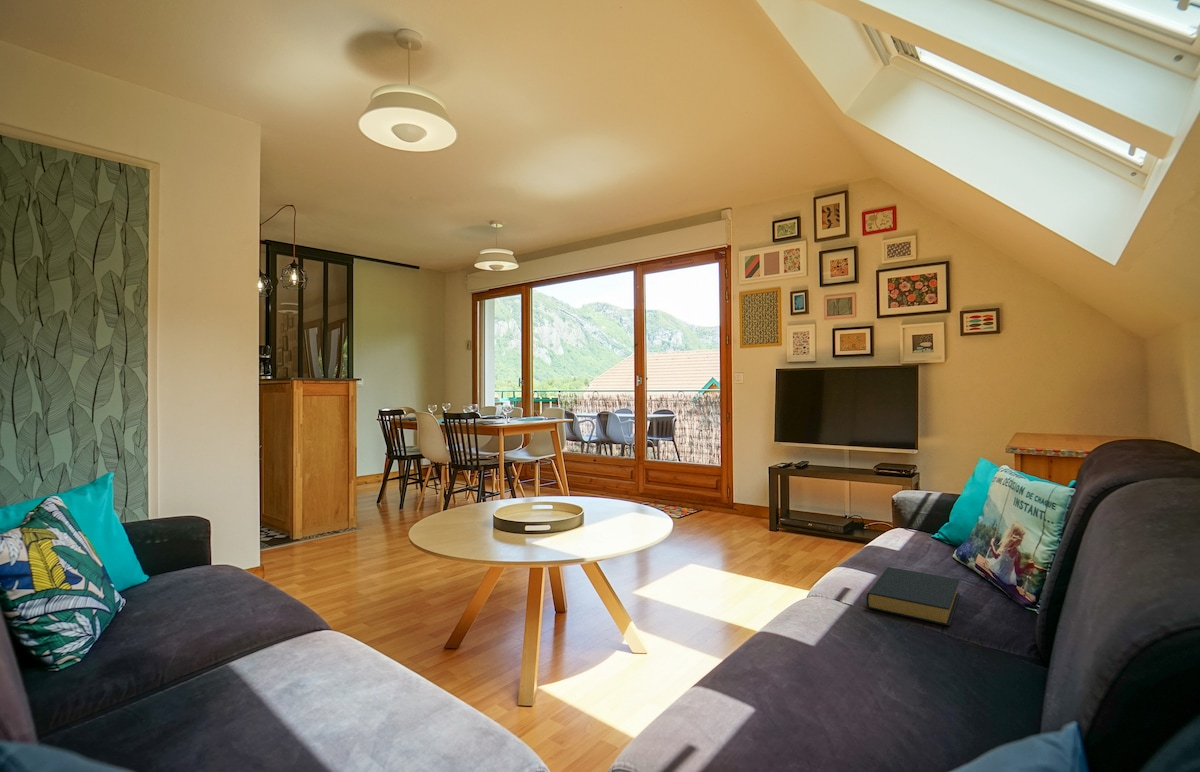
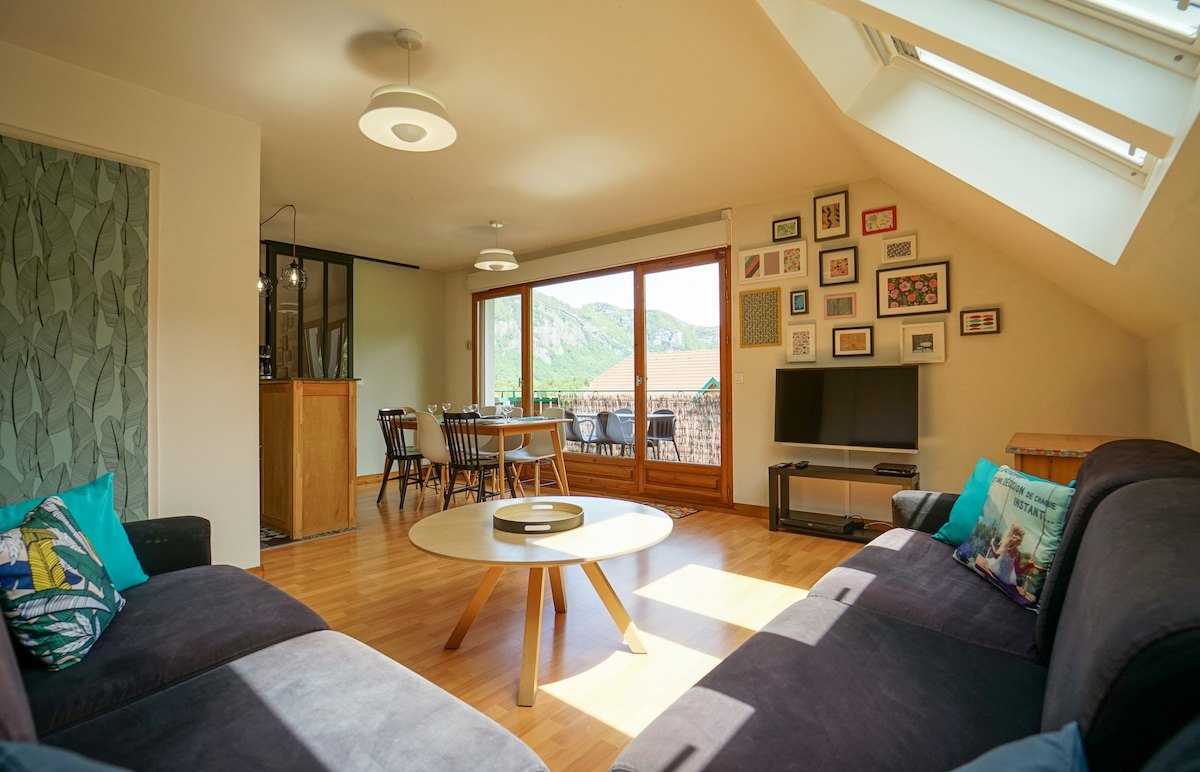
- hardback book (914, 593)
